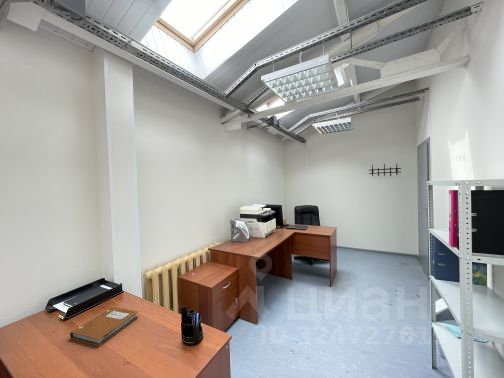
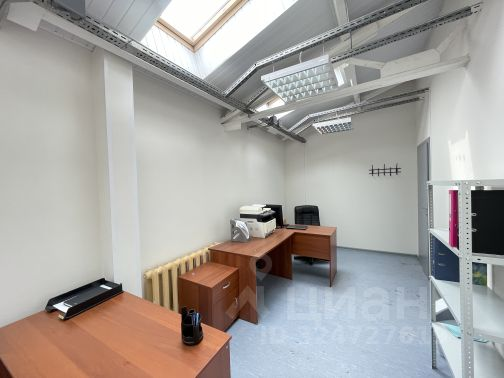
- notebook (107, 323)
